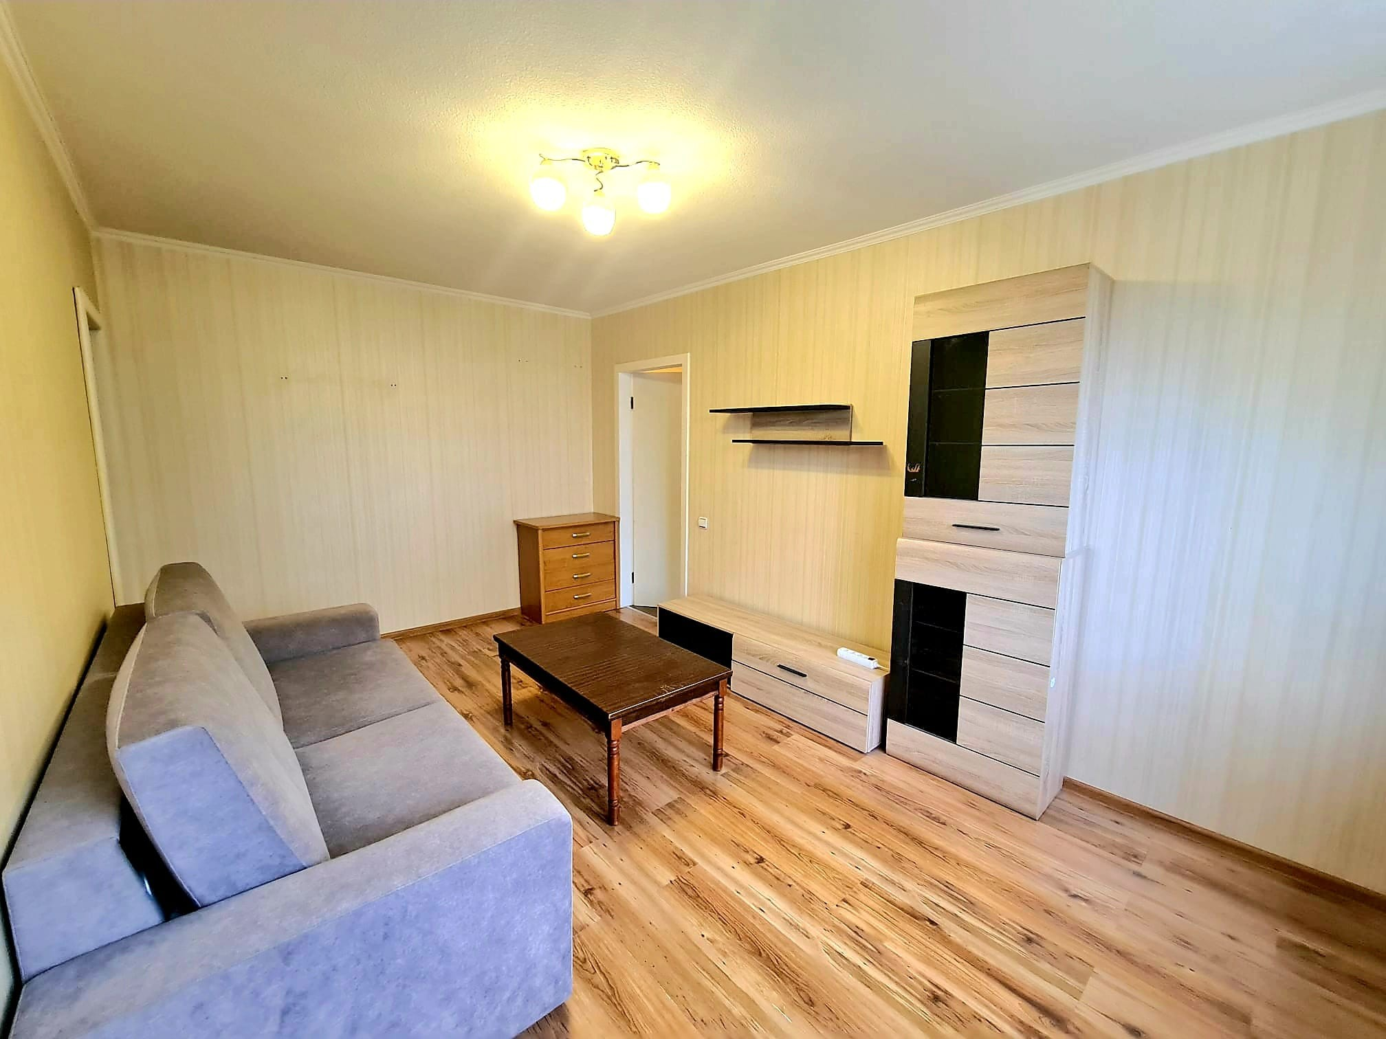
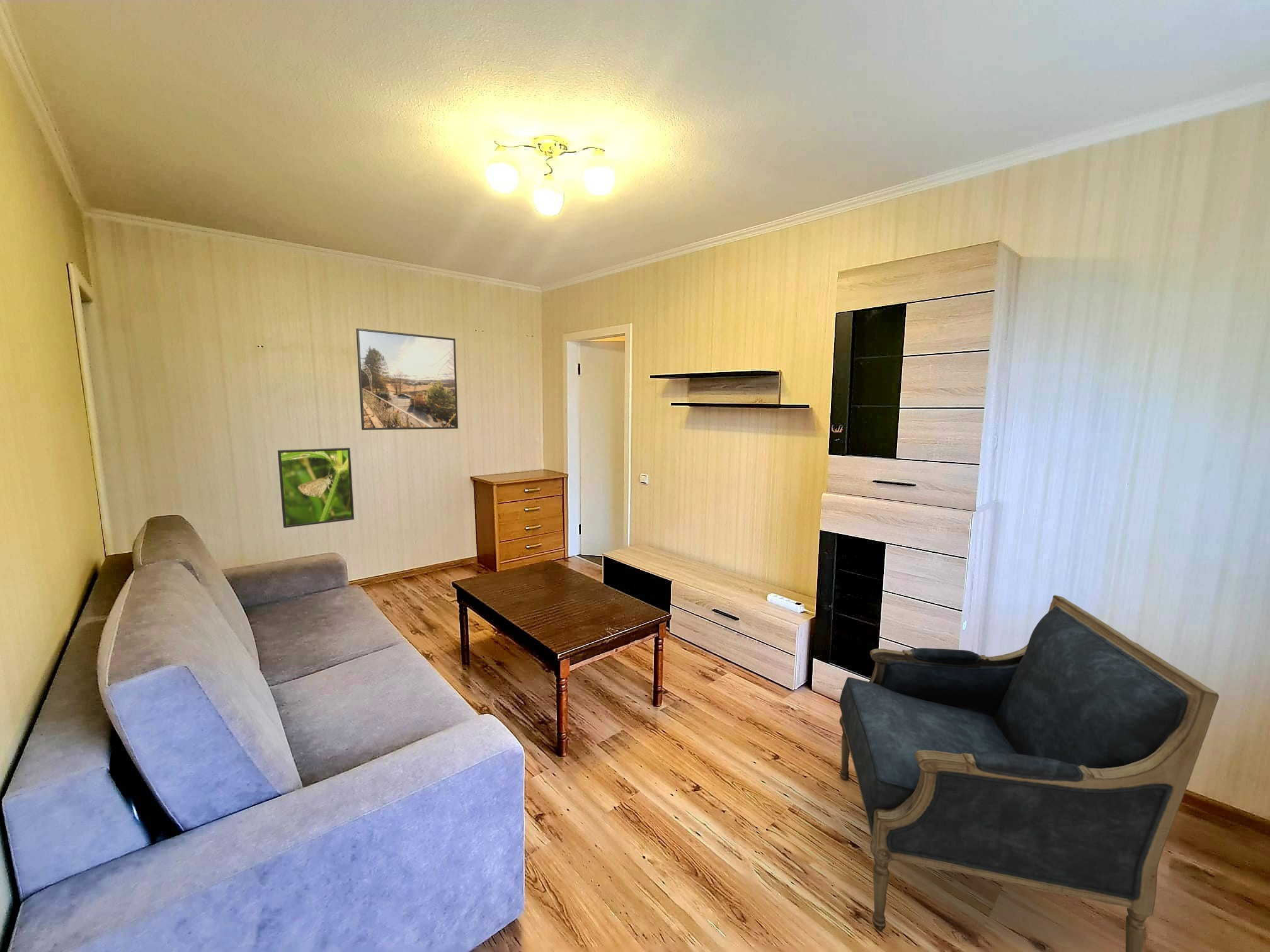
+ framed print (318, 486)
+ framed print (410, 382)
+ armchair (971, 744)
